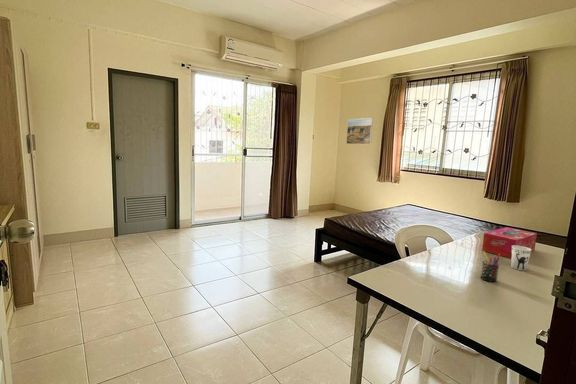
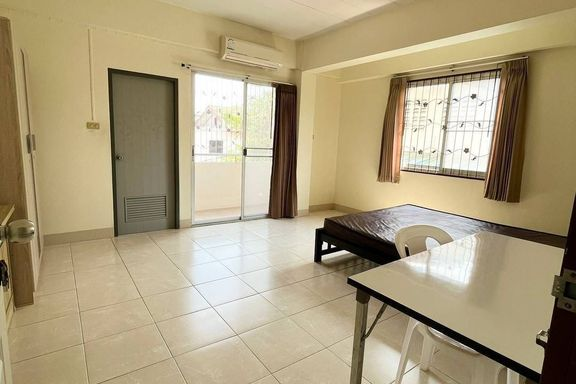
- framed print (359, 131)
- cup (520, 258)
- pen holder (492, 265)
- tissue box (509, 241)
